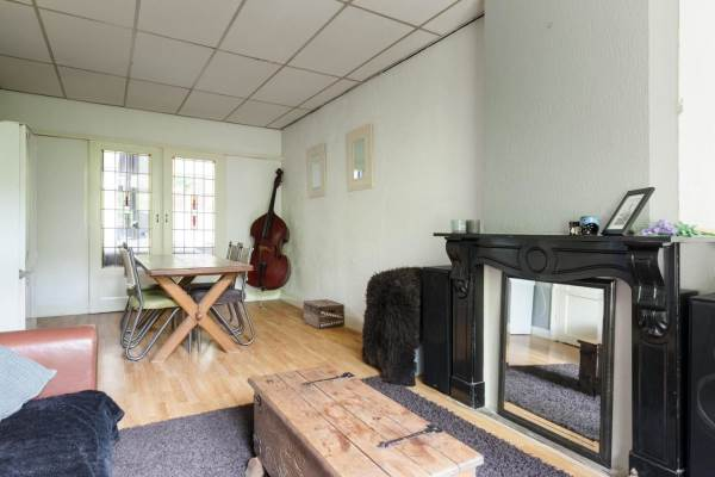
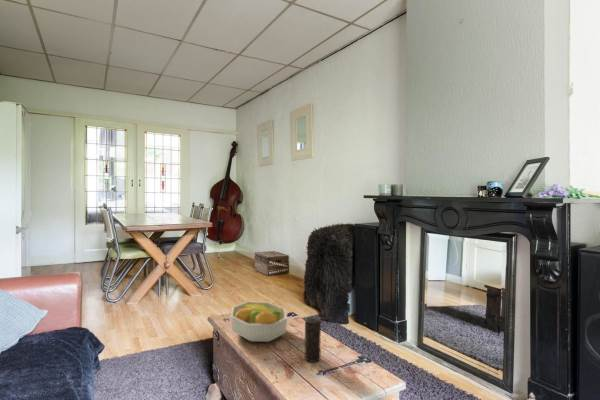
+ fruit bowl (258, 317)
+ candle (312, 339)
